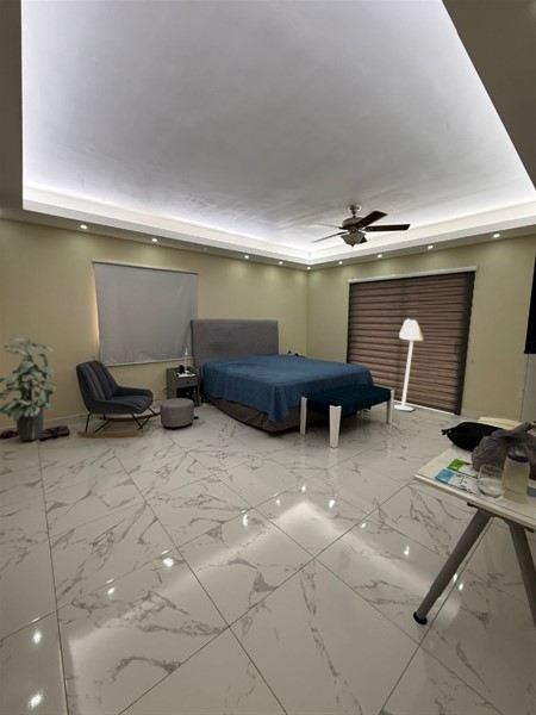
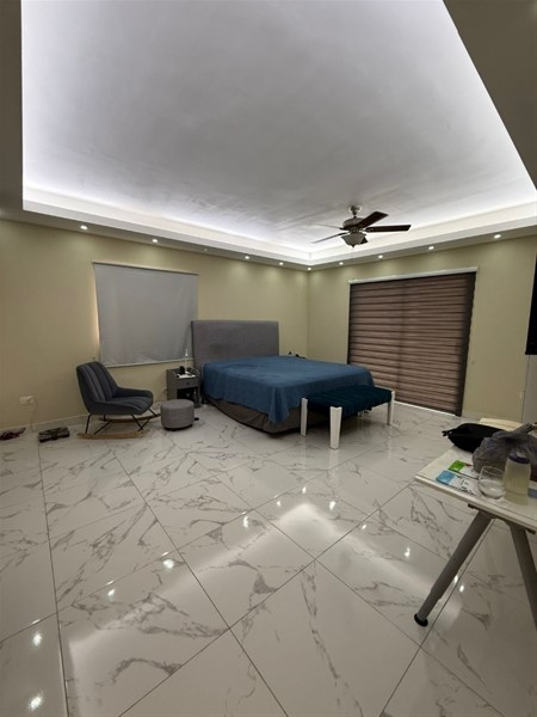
- indoor plant (26, 388)
- floor lamp (409, 363)
